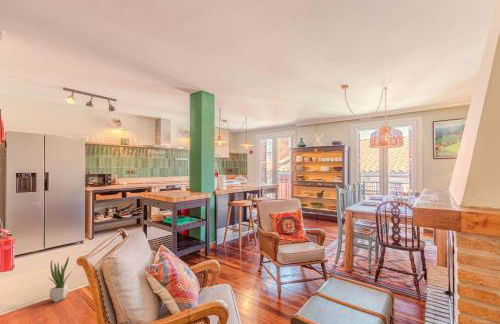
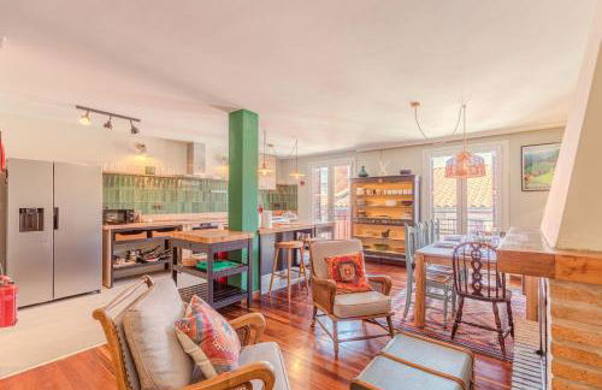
- potted plant (58, 279)
